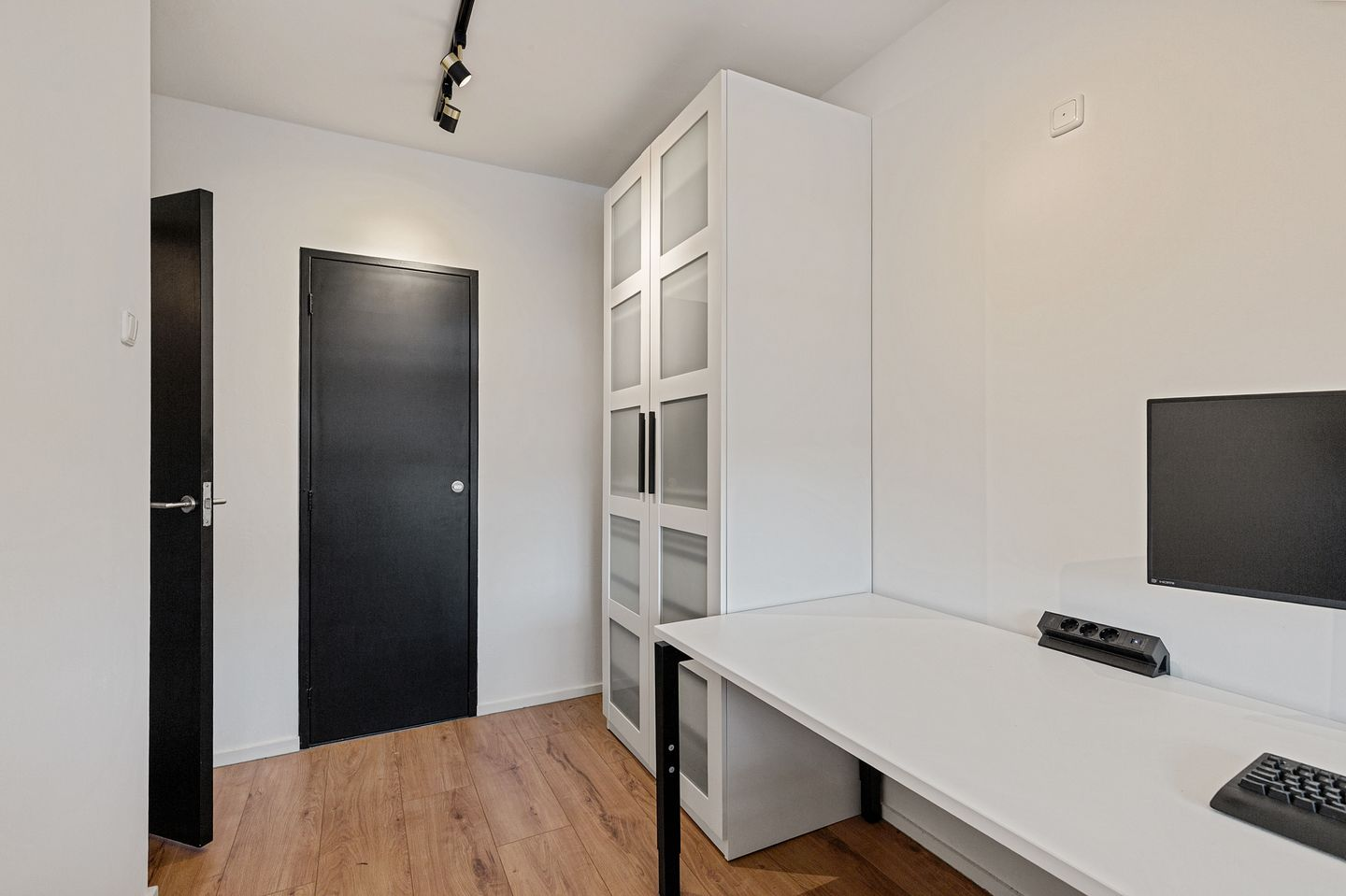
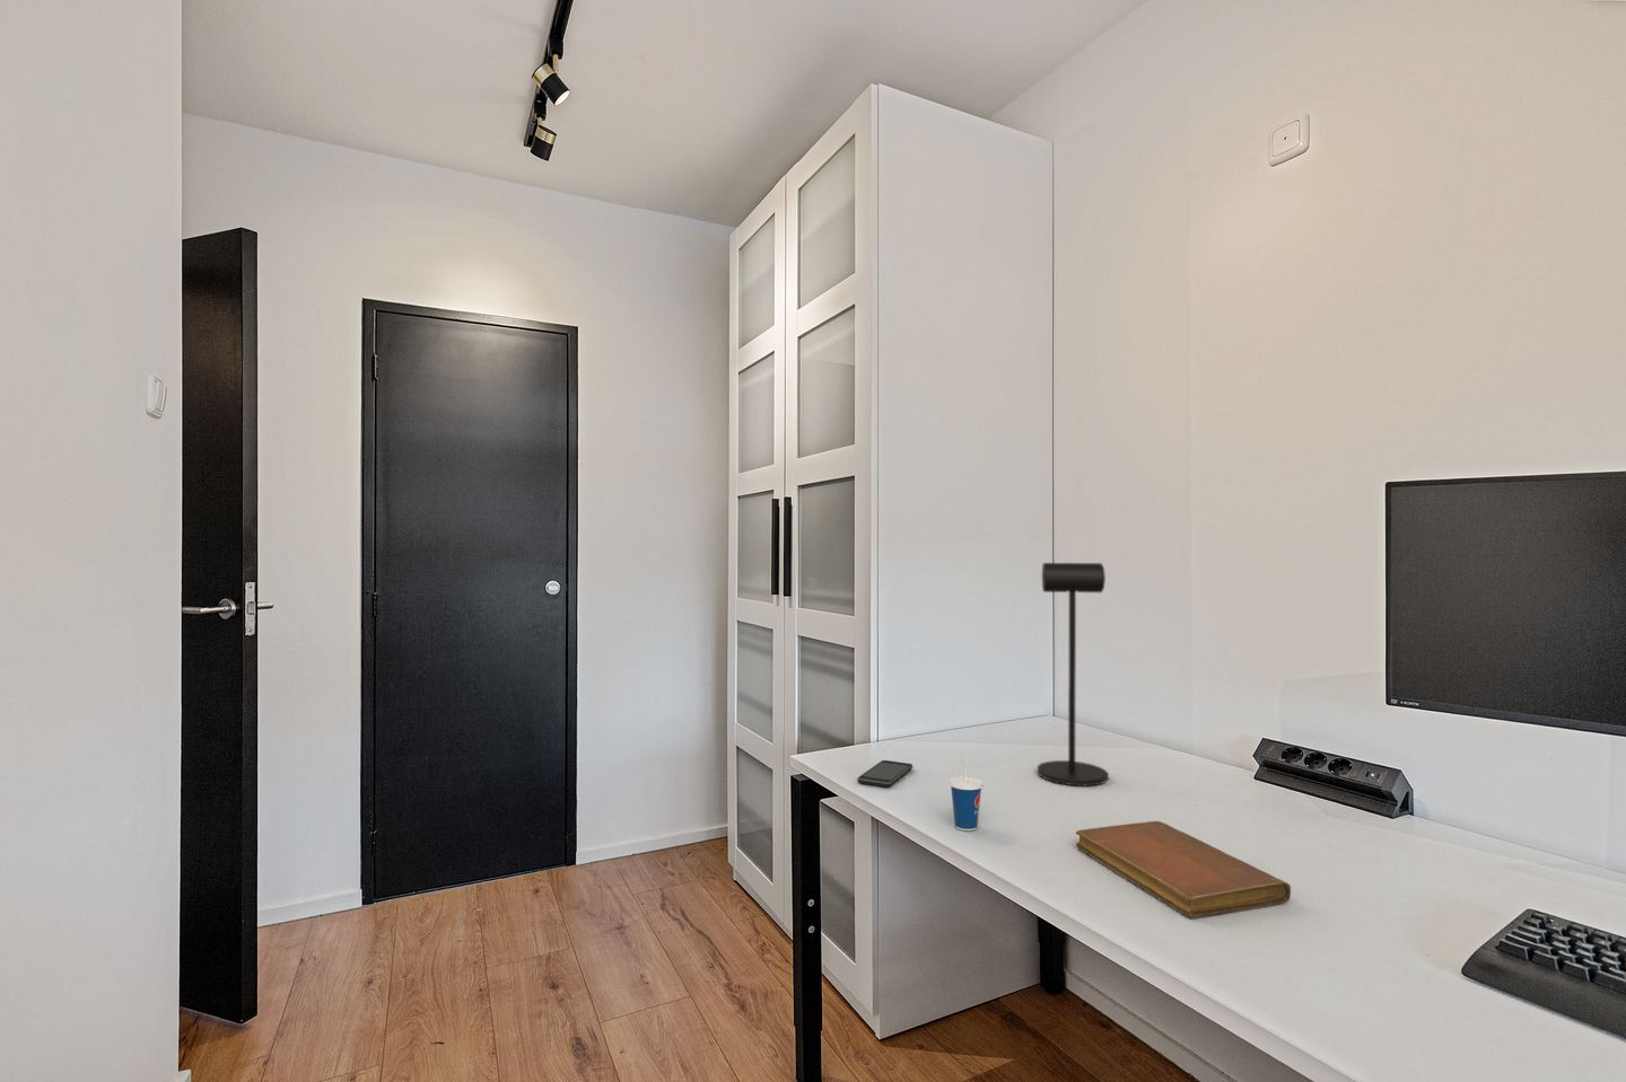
+ desk lamp (1072, 669)
+ notebook (1173, 862)
+ cup (965, 791)
+ smartphone (885, 773)
